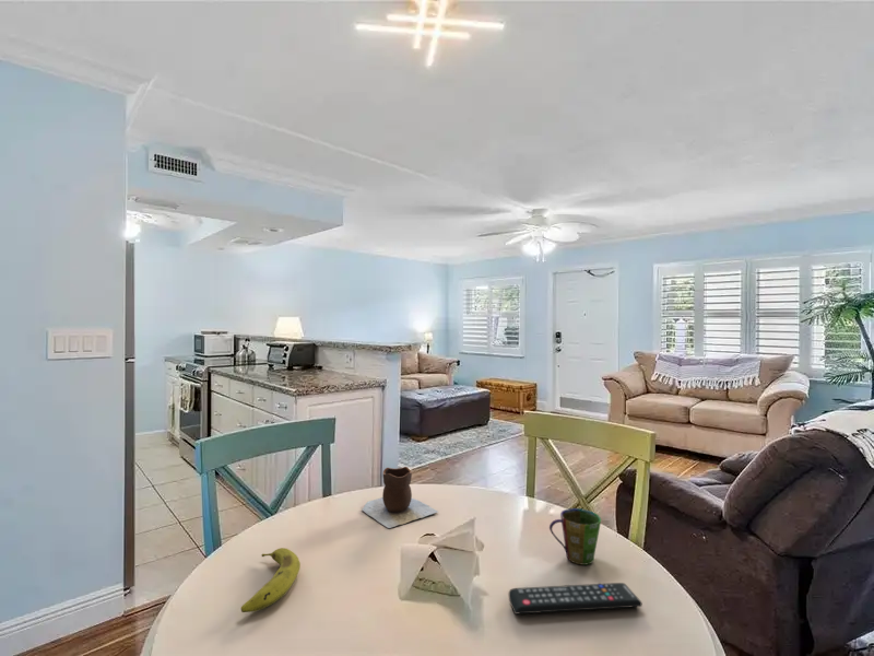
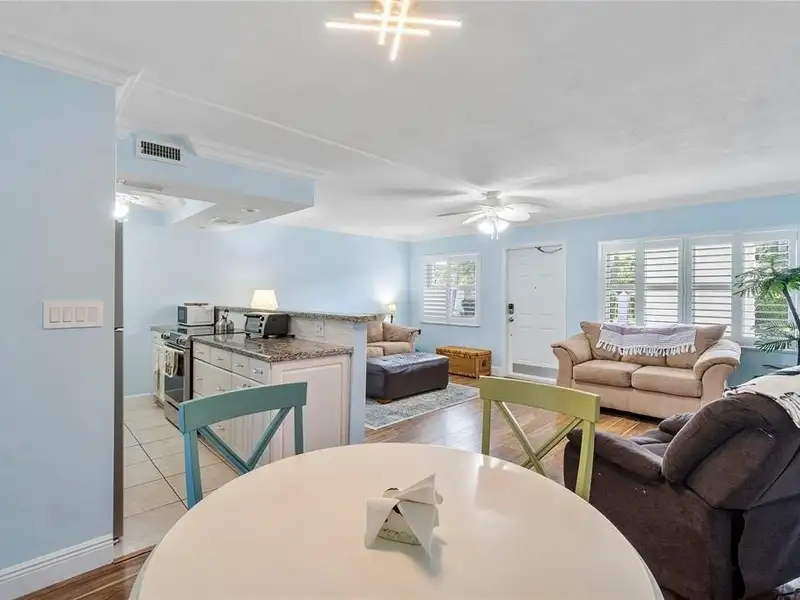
- remote control (574, 599)
- fruit (272, 577)
- cup (574, 537)
- vase (395, 491)
